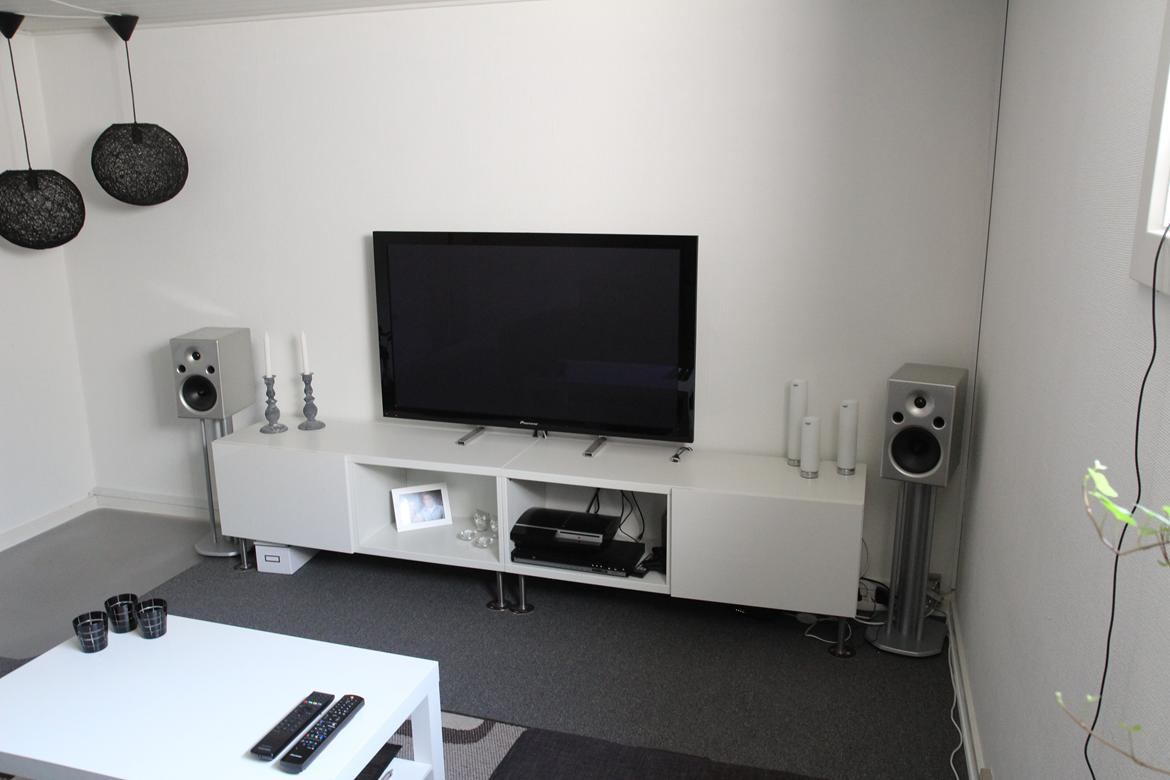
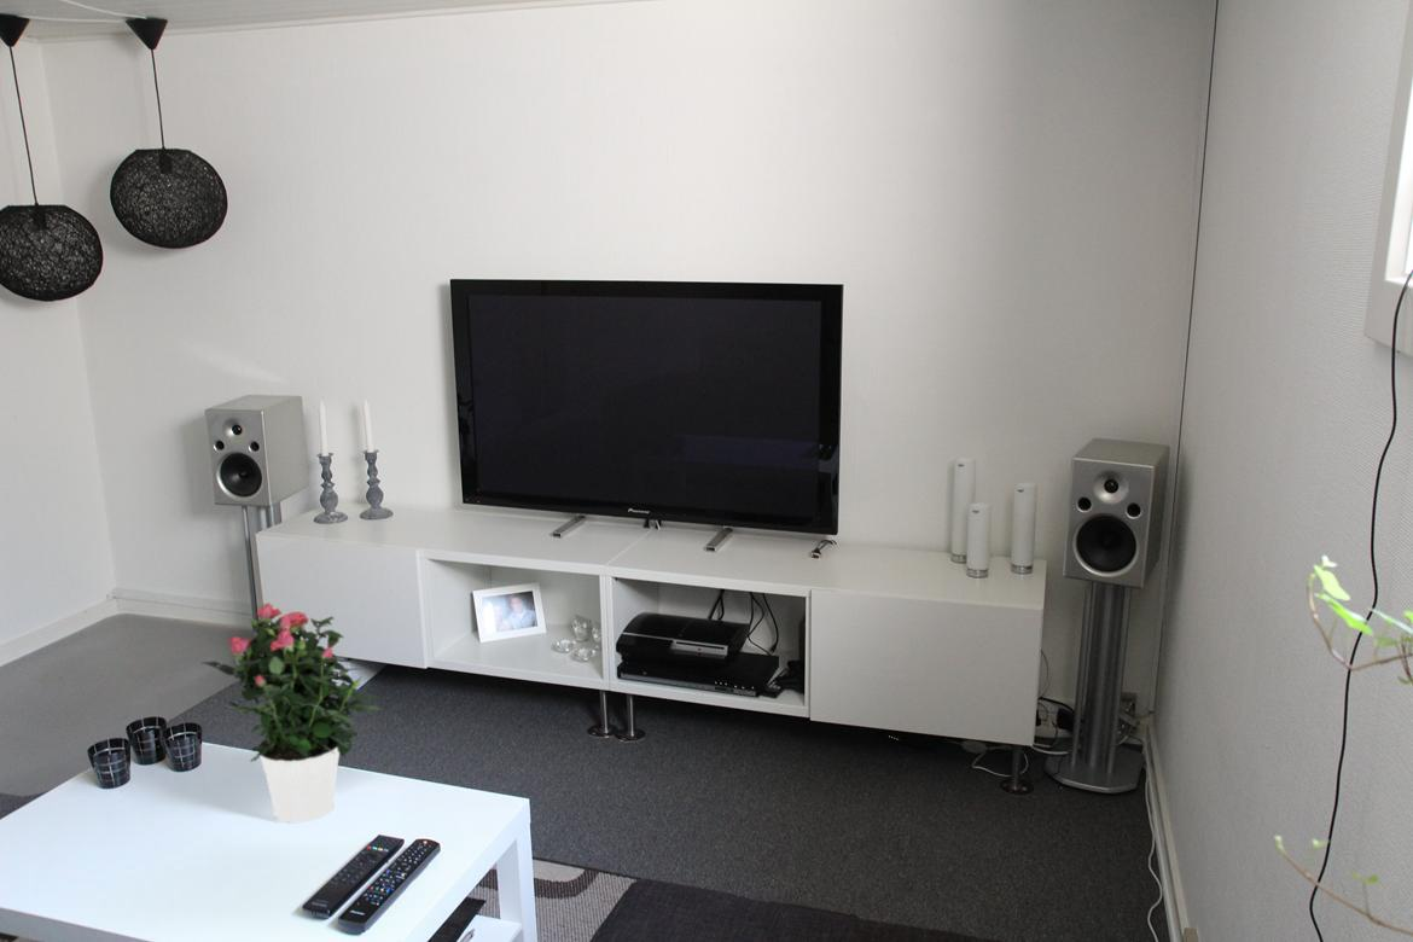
+ potted flower (293, 713)
